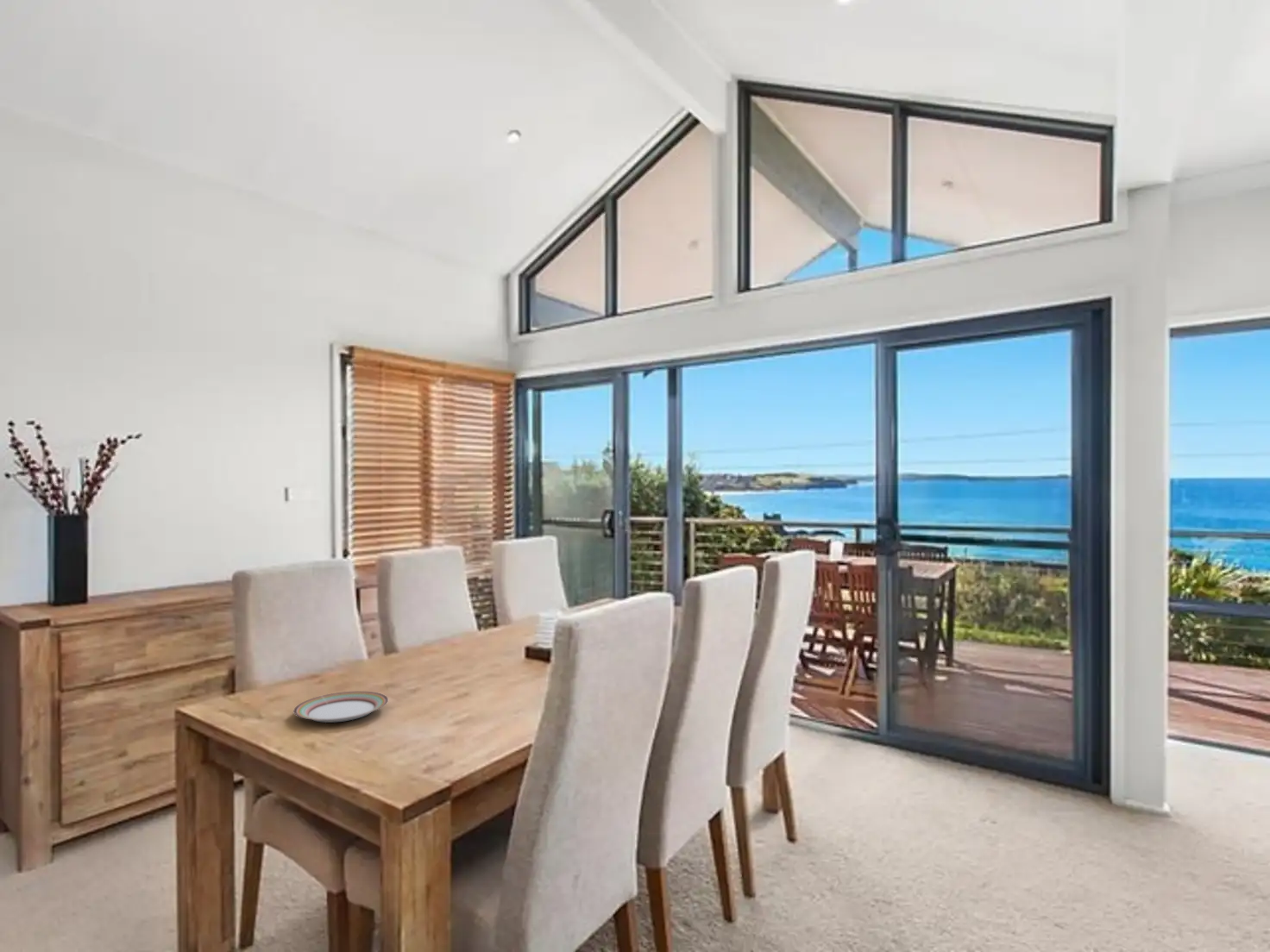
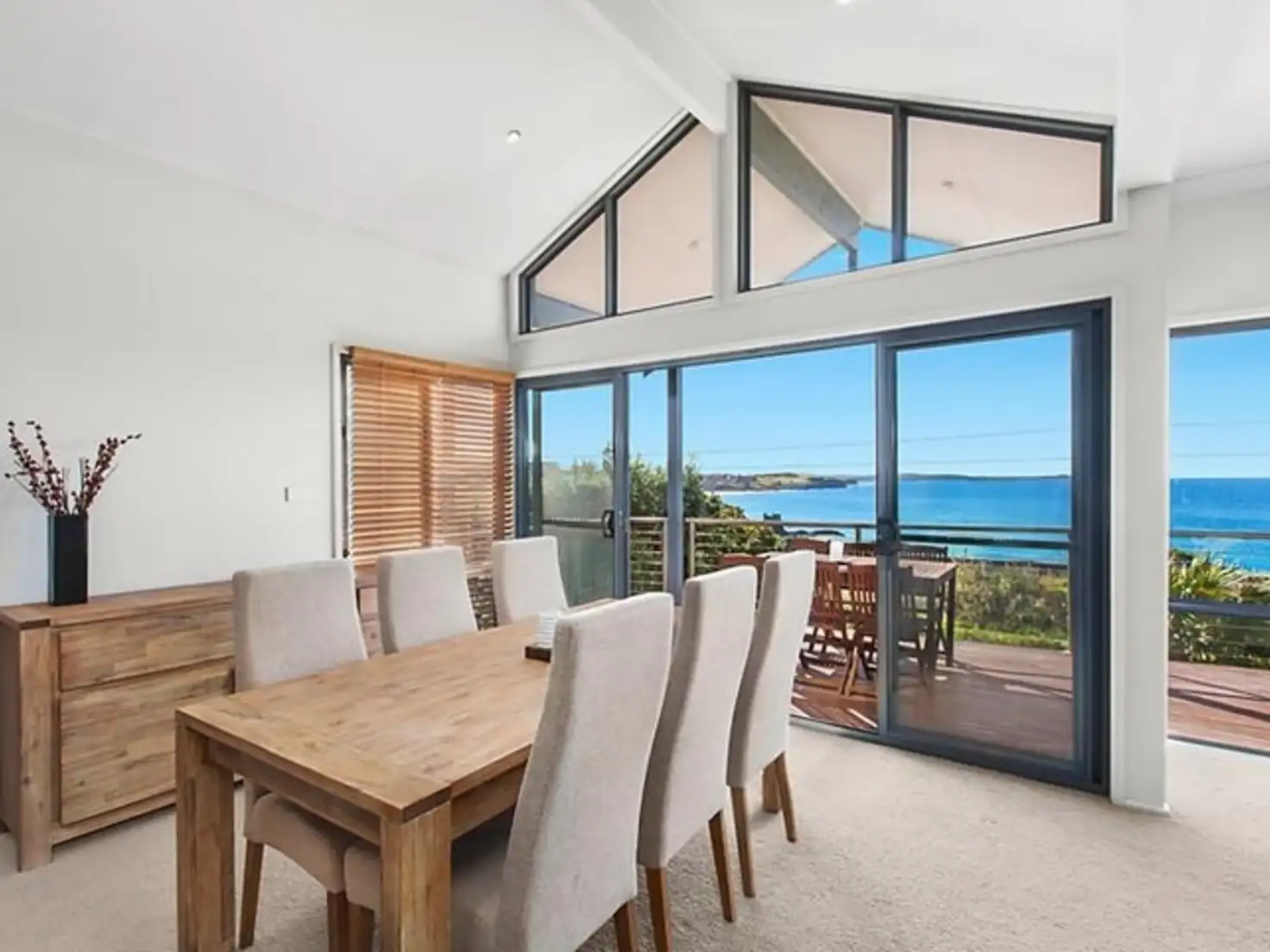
- plate (342, 708)
